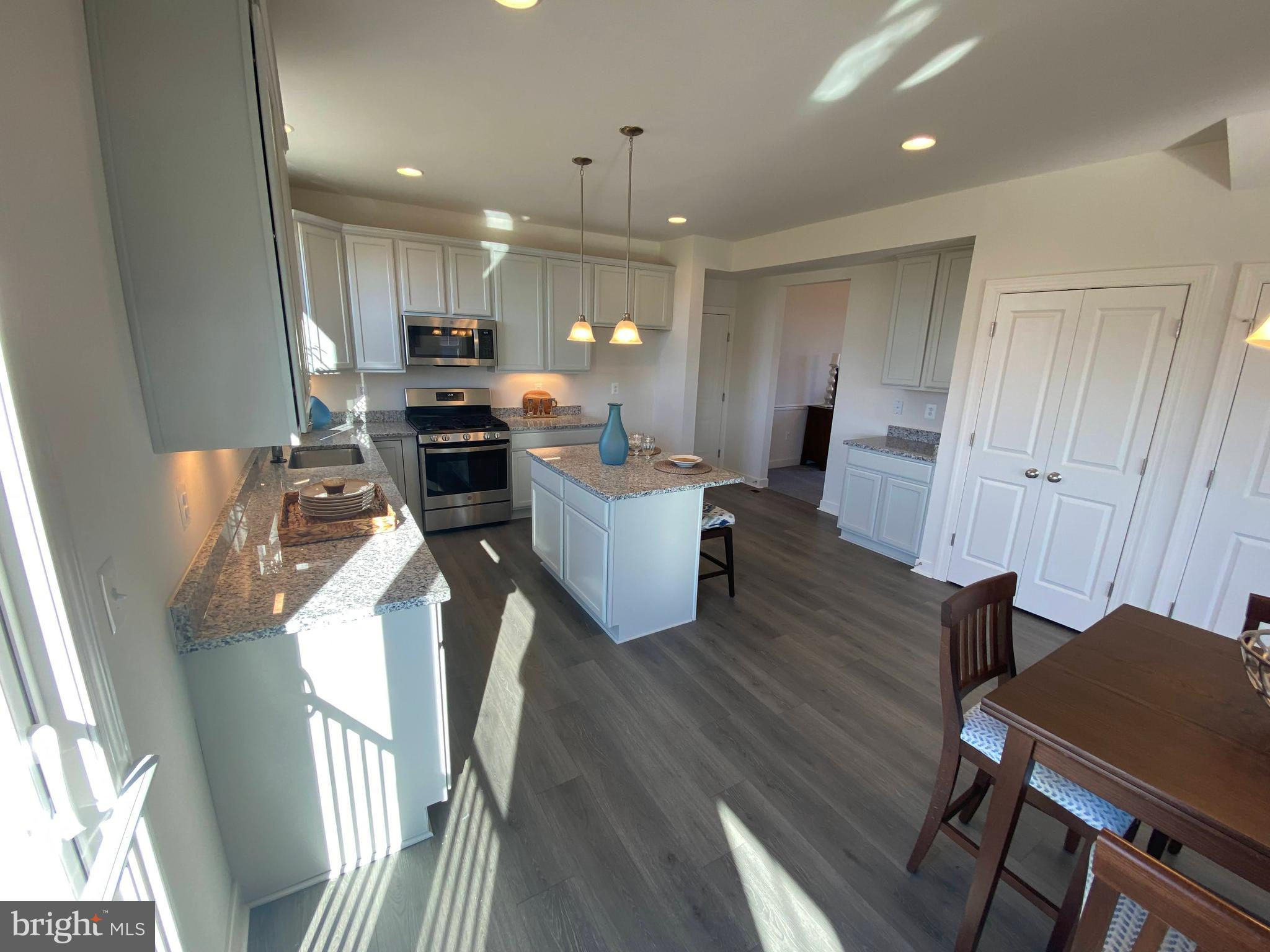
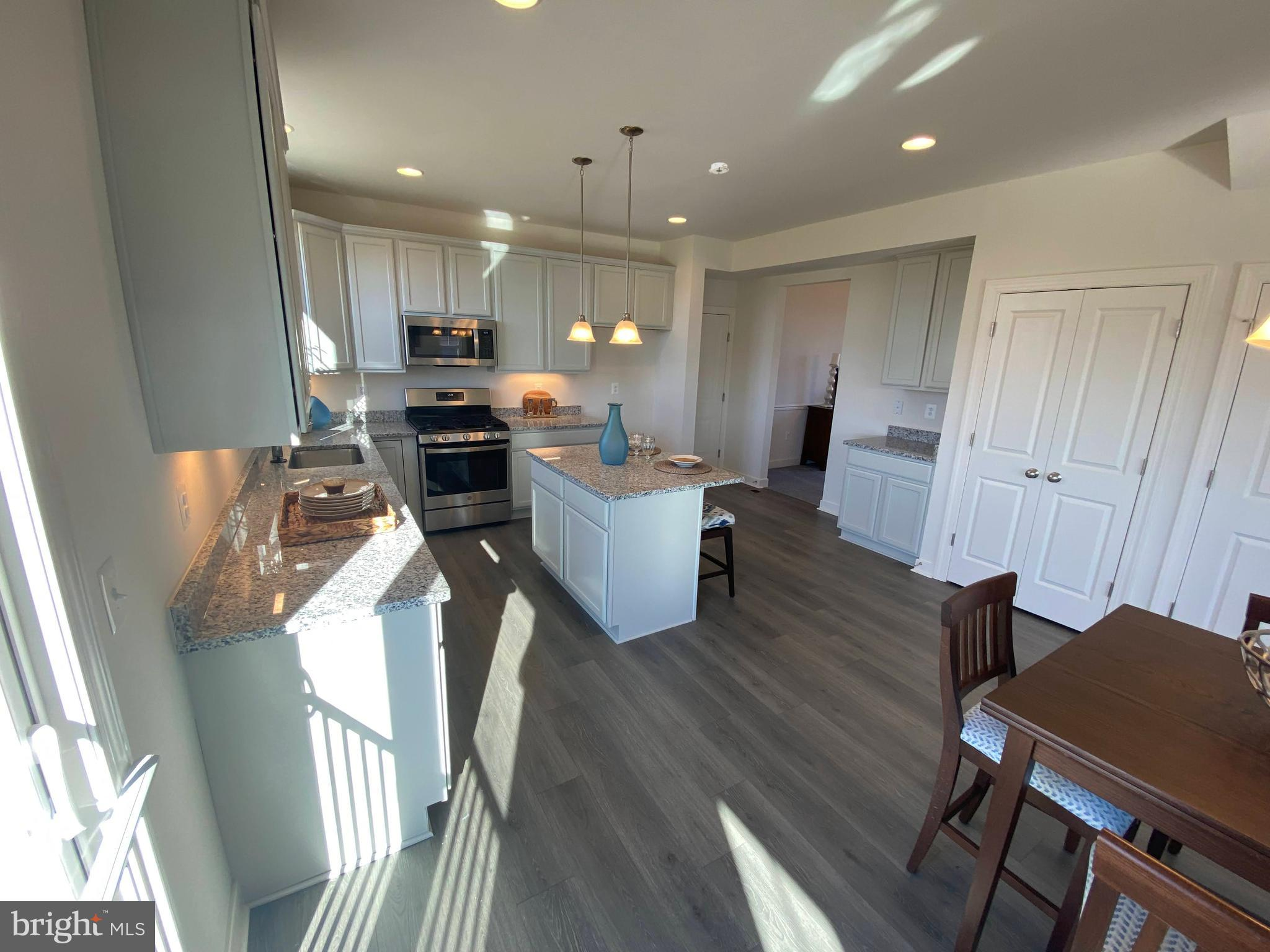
+ smoke detector (718, 168)
